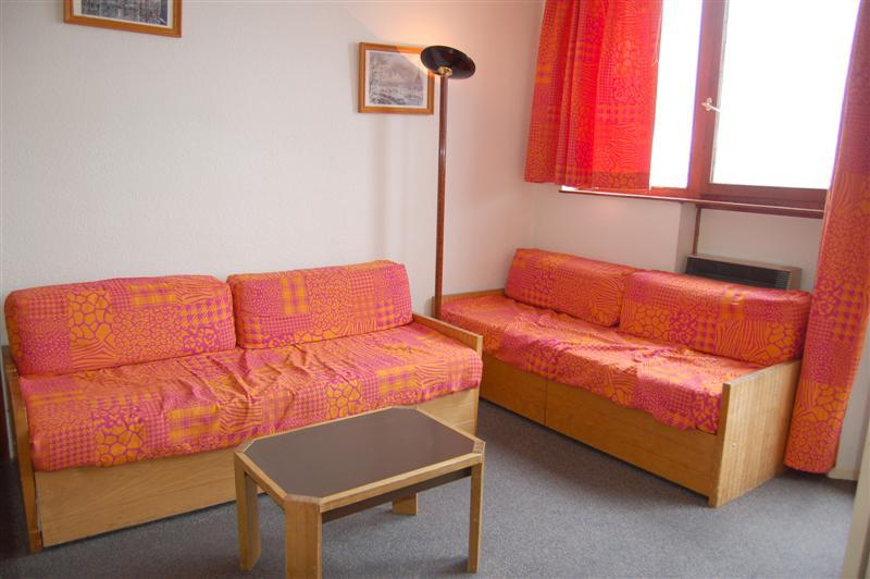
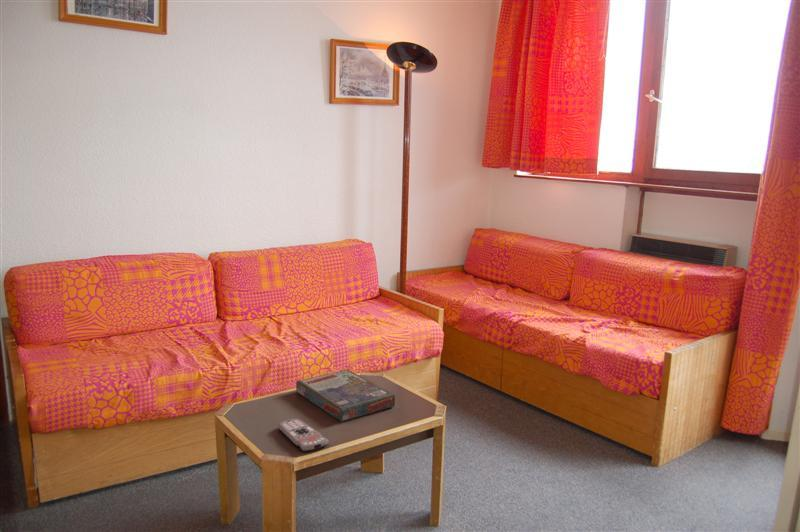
+ remote control (301, 434)
+ board game (344, 393)
